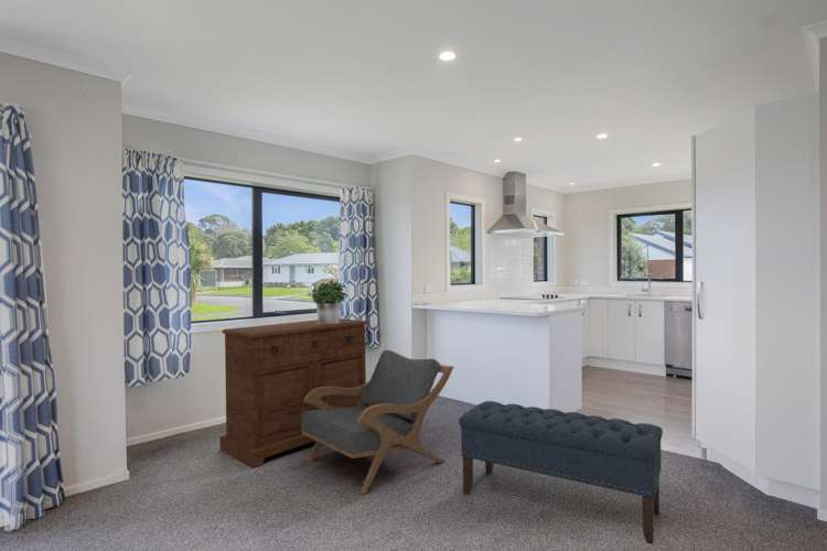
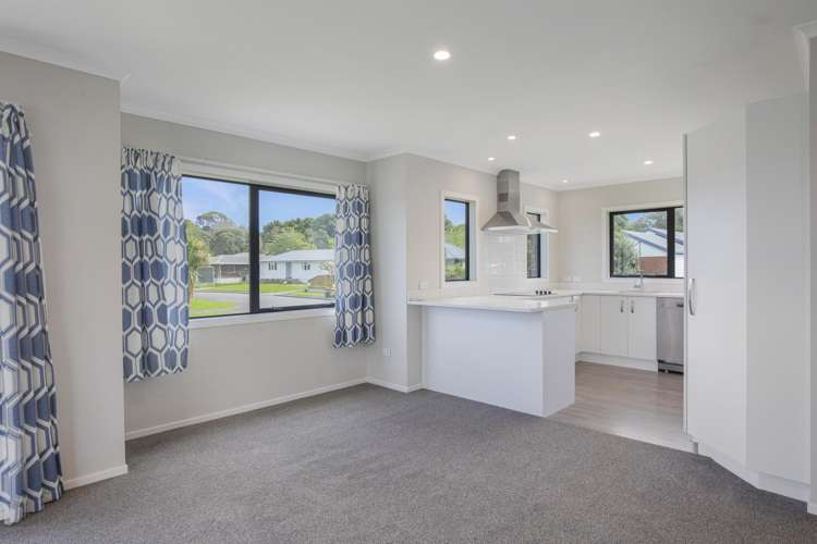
- sideboard (300, 380)
- armchair (376, 410)
- potted plant (329, 301)
- bench (557, 458)
